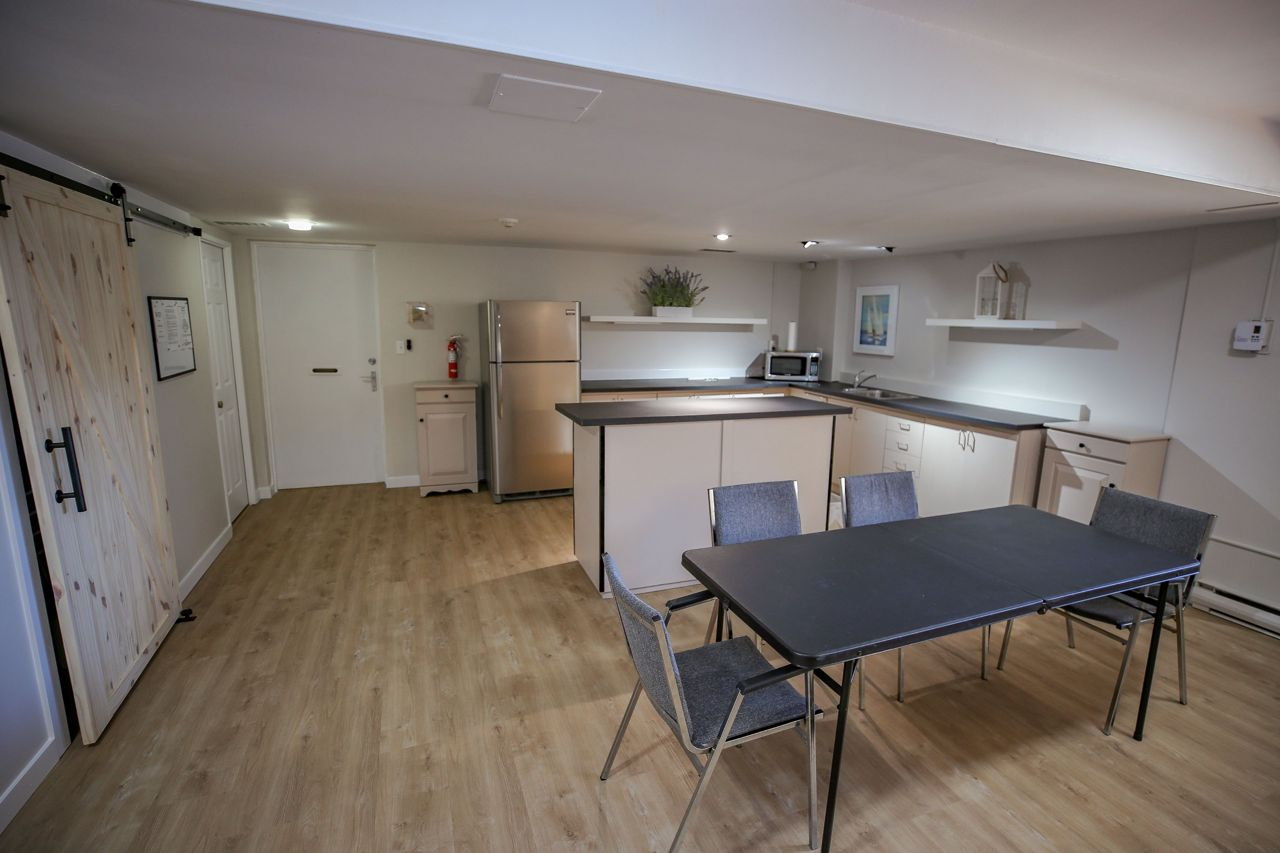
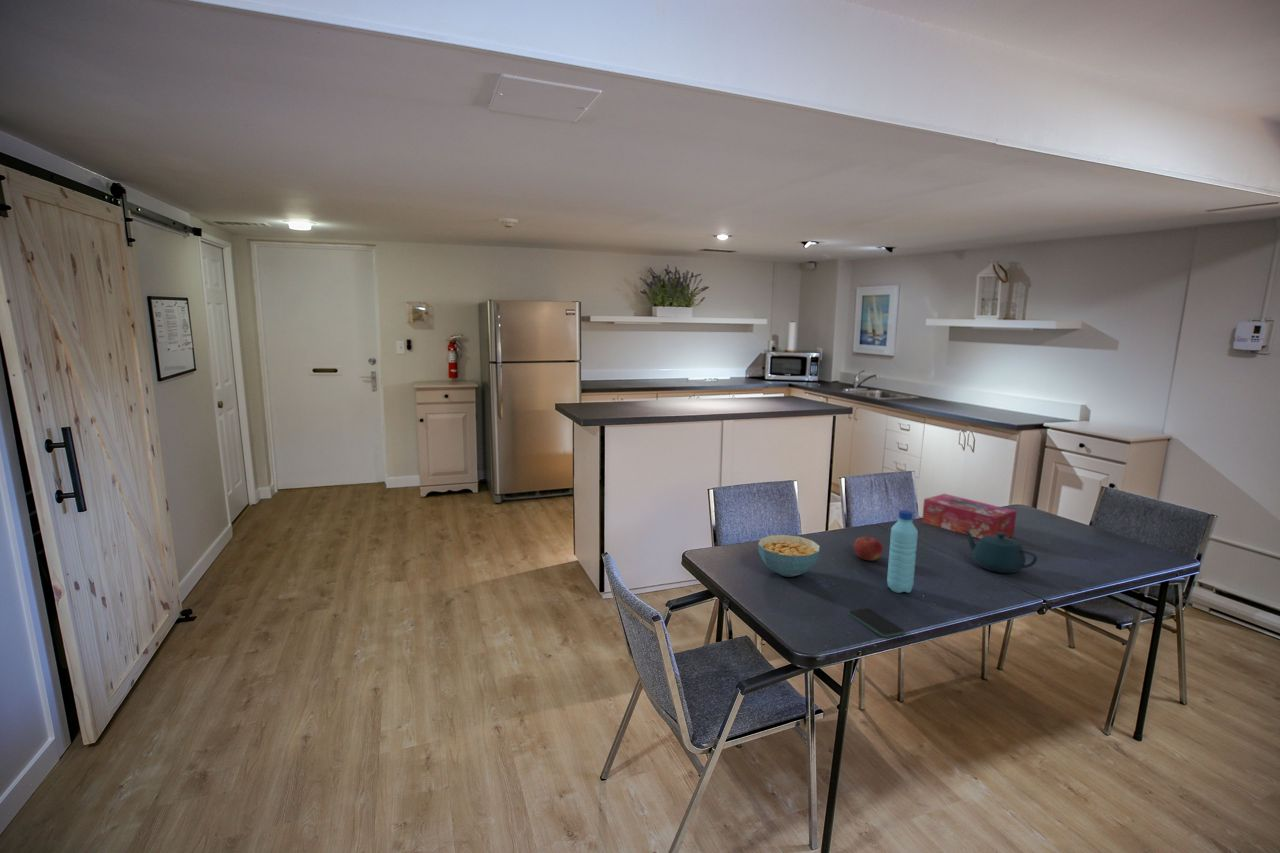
+ teapot (997, 549)
+ tissue box (967, 516)
+ fruit (868, 547)
+ water bottle (902, 550)
+ cereal bowl (788, 559)
+ smartphone (875, 622)
